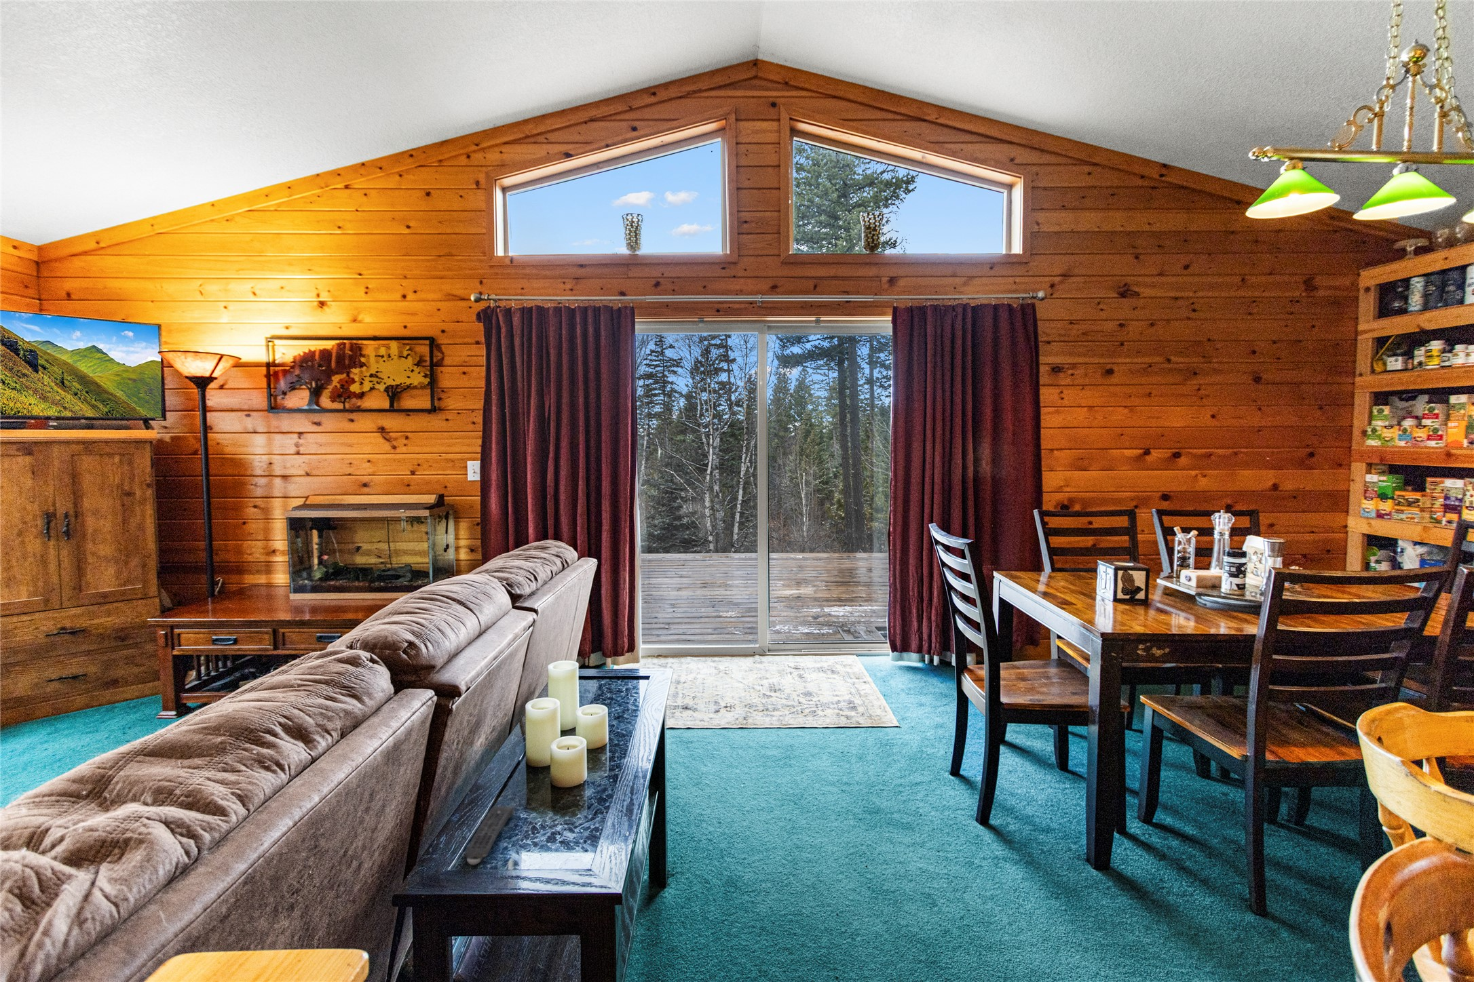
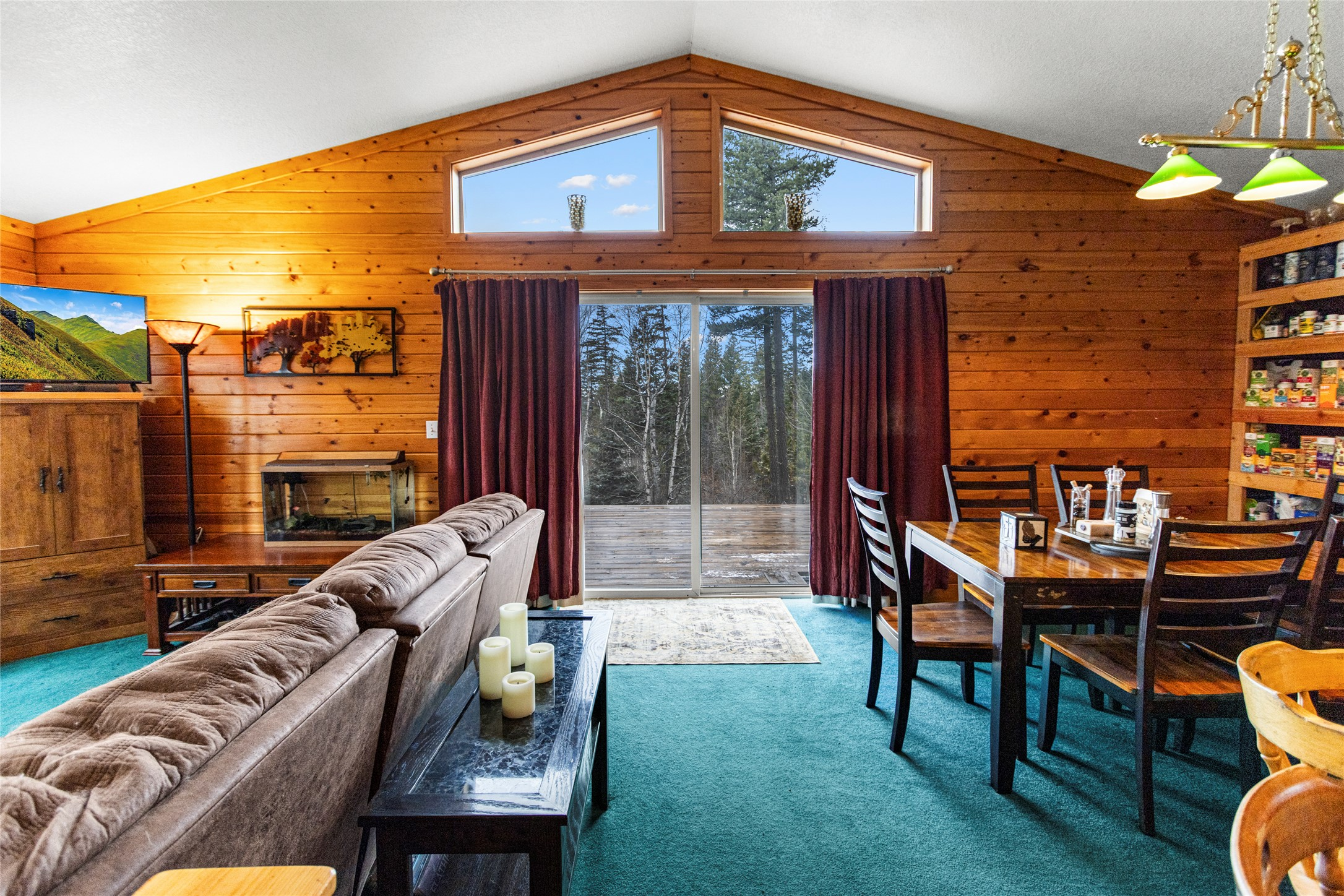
- remote control (489, 833)
